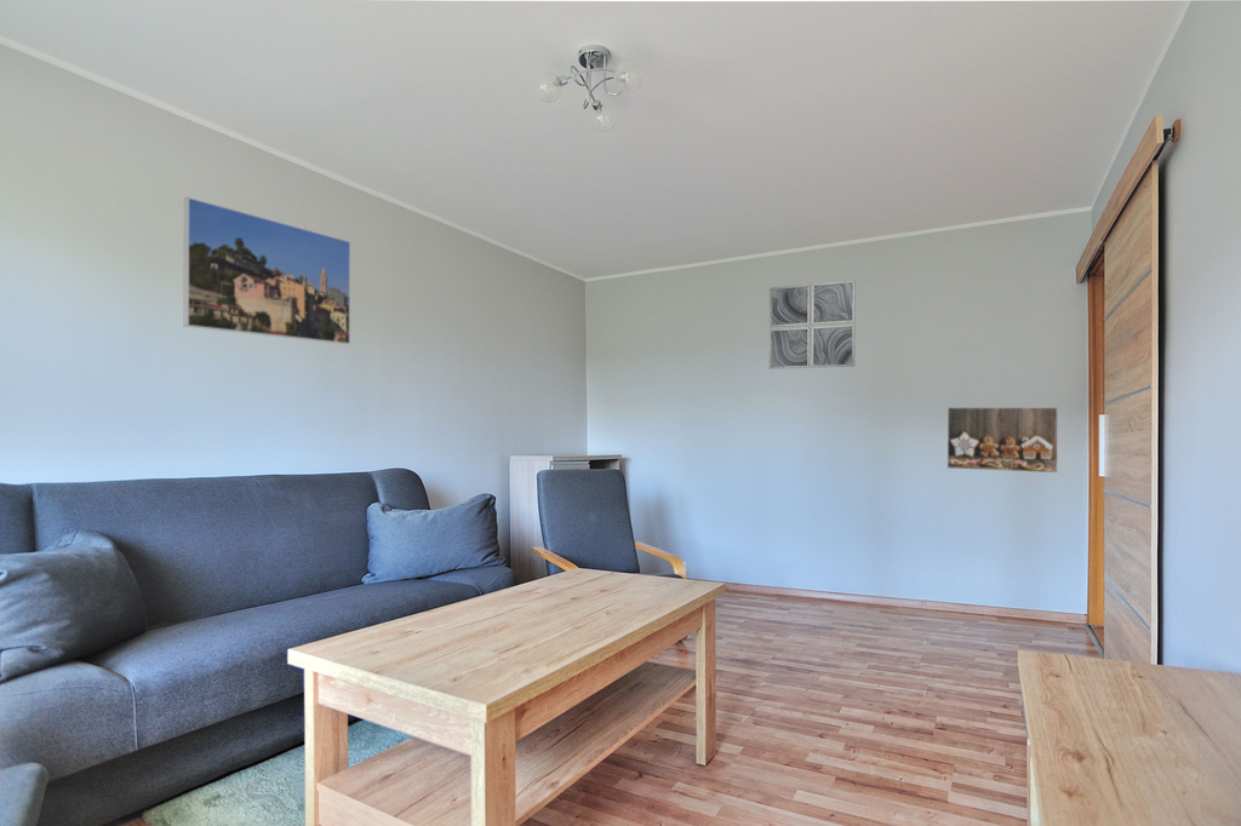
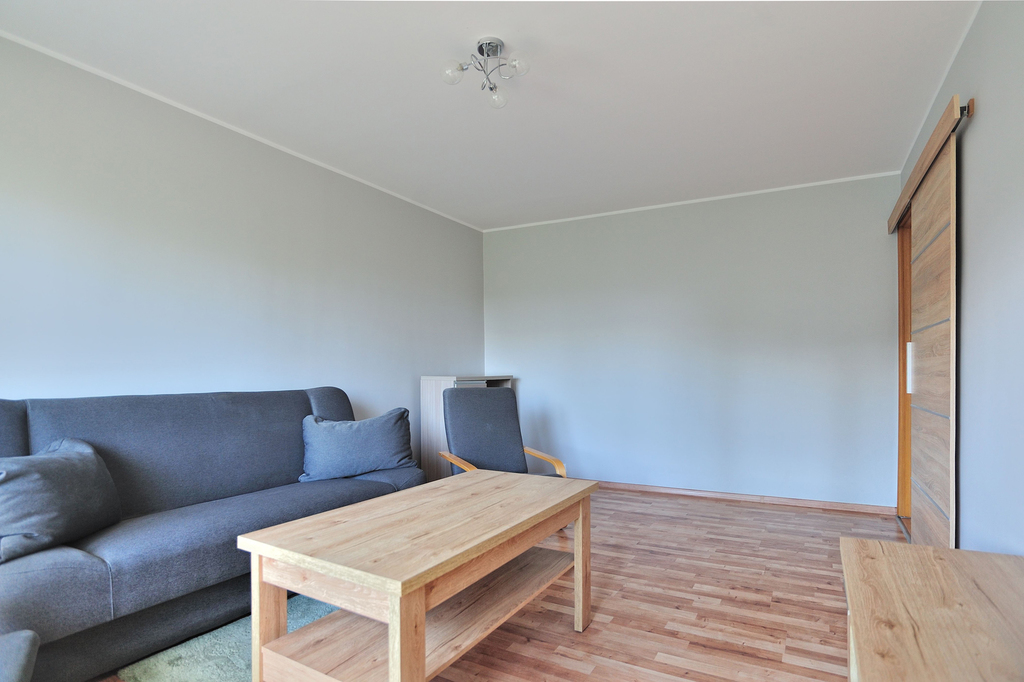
- wall art (810, 327)
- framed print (1000, 438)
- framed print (276, 279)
